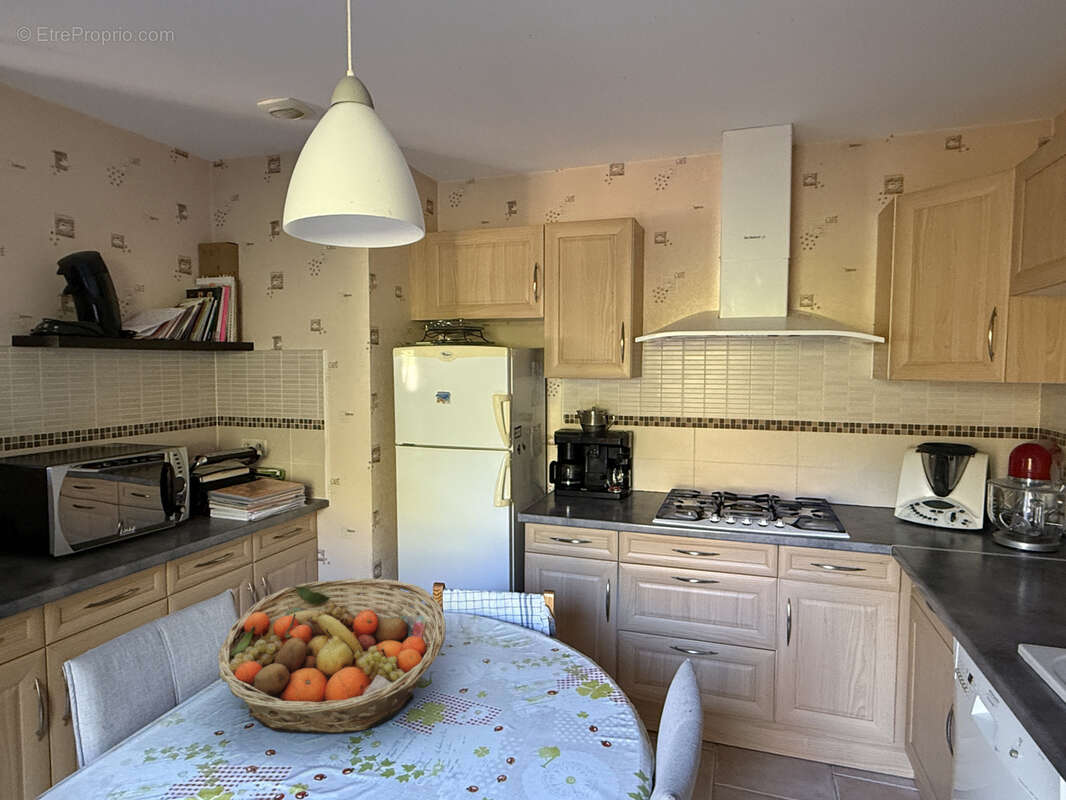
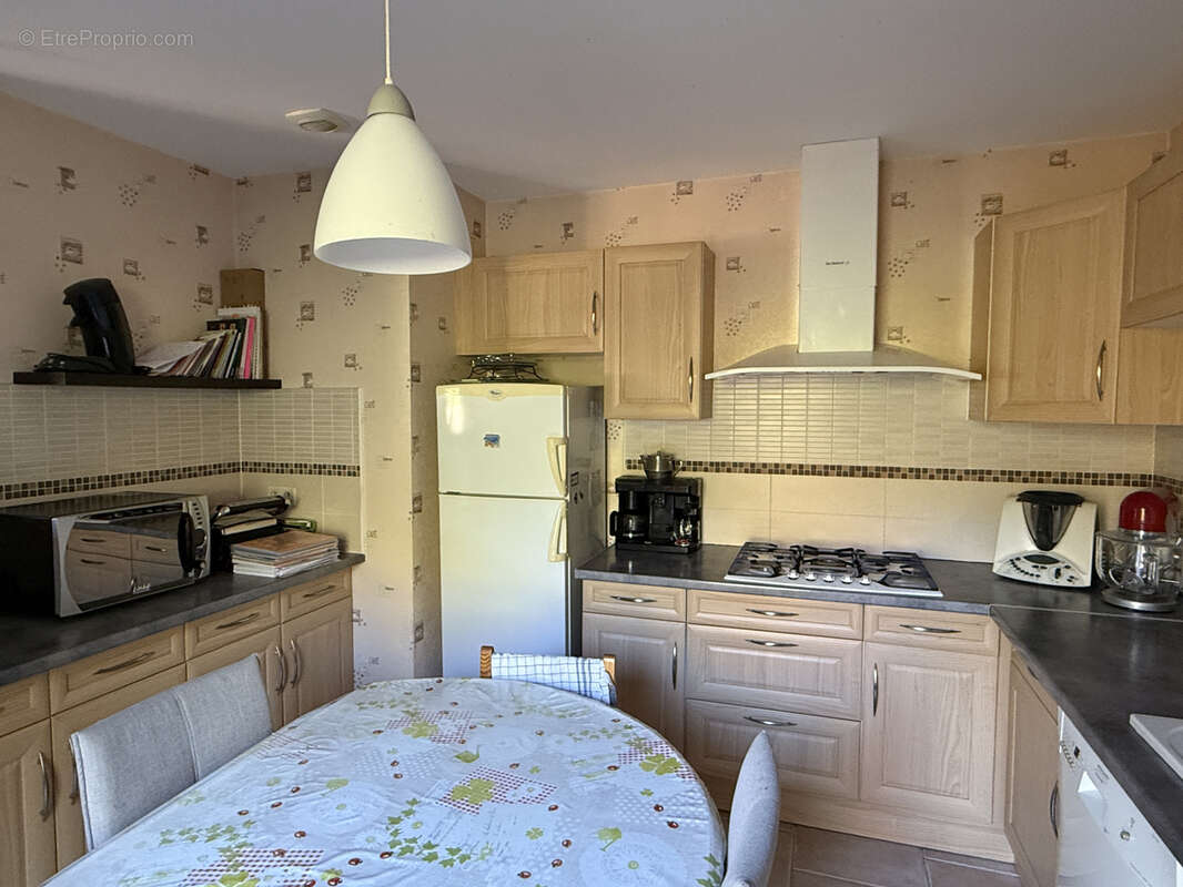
- fruit basket (336, 650)
